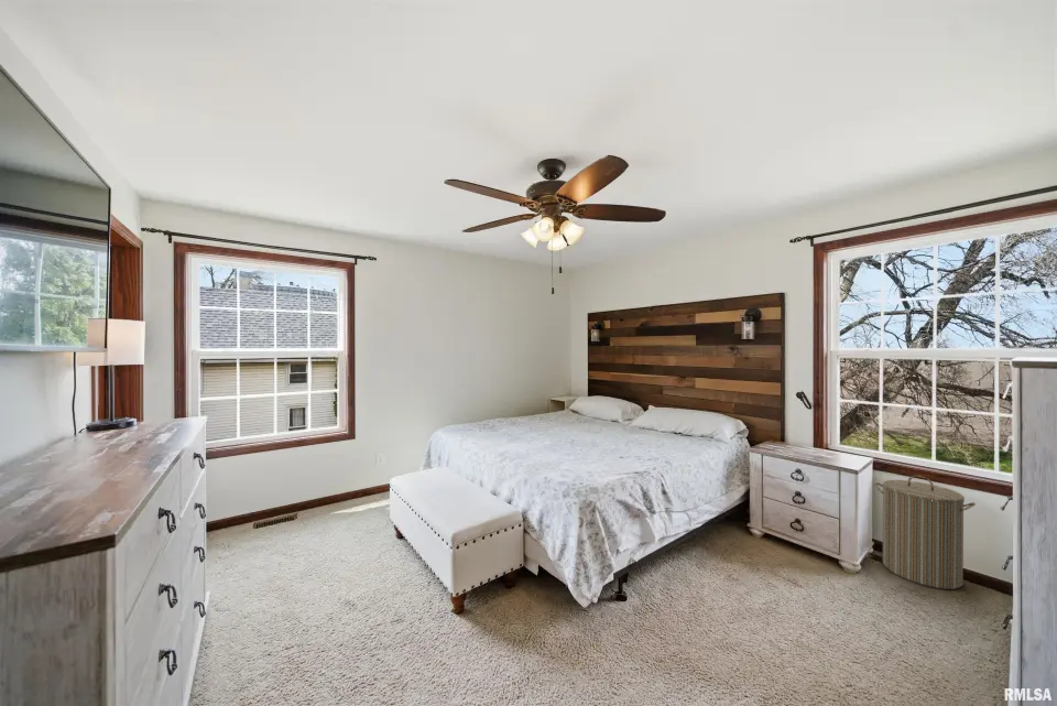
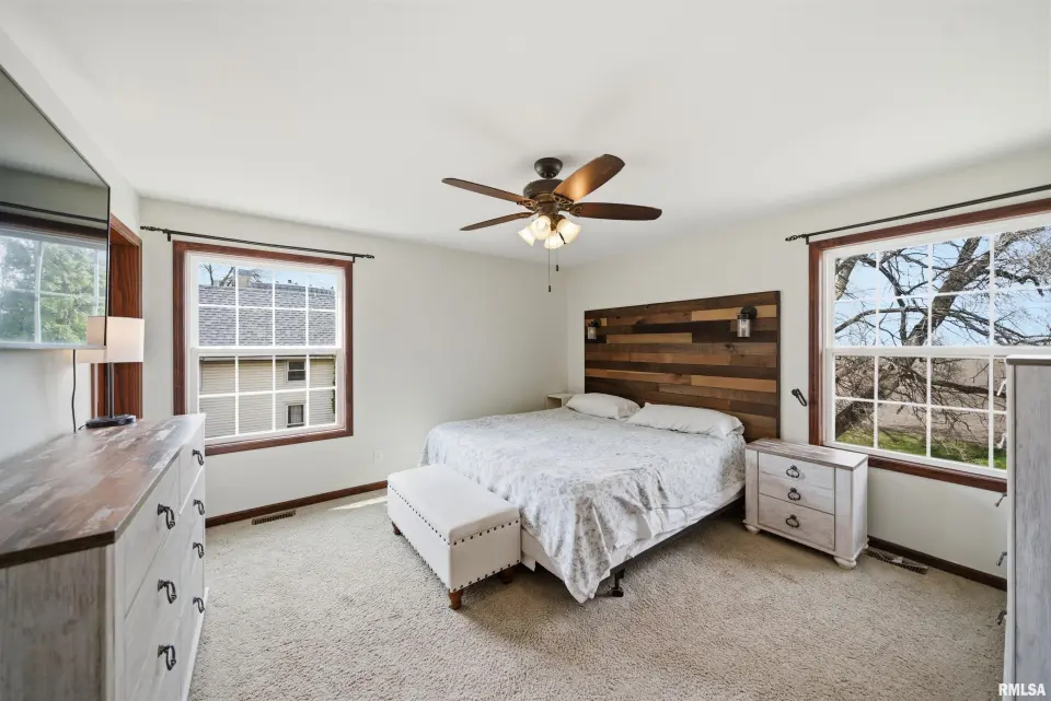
- laundry hamper (920, 524)
